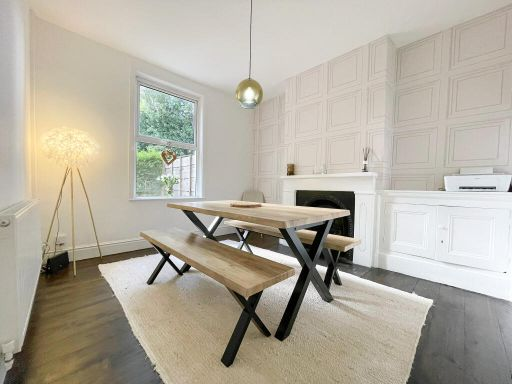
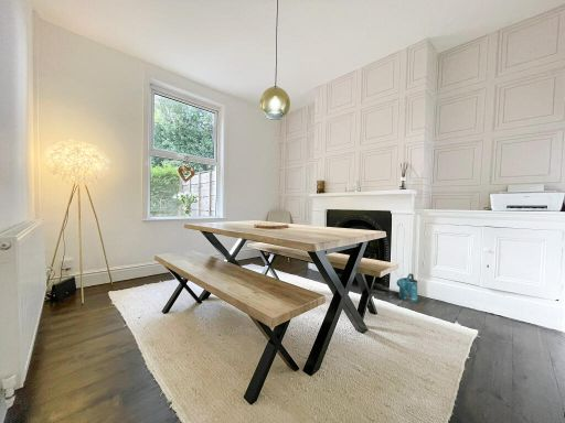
+ watering can (406, 288)
